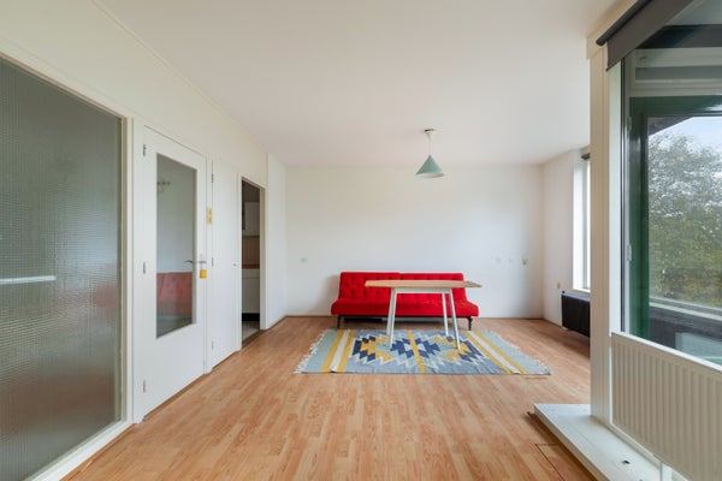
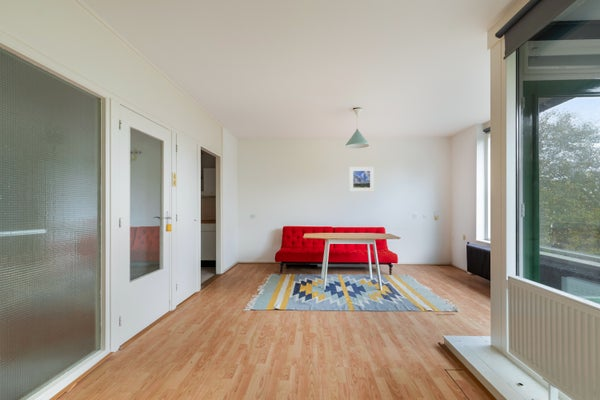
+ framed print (361, 179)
